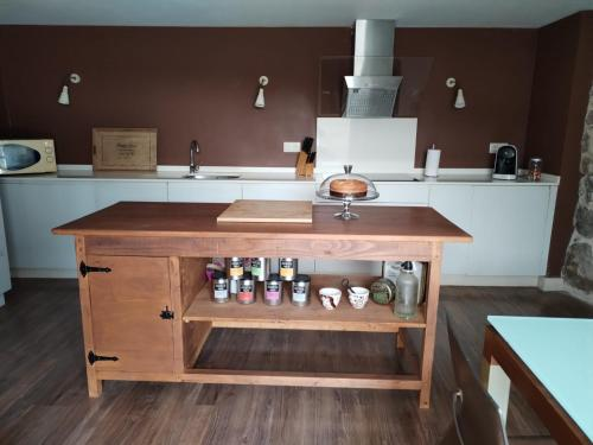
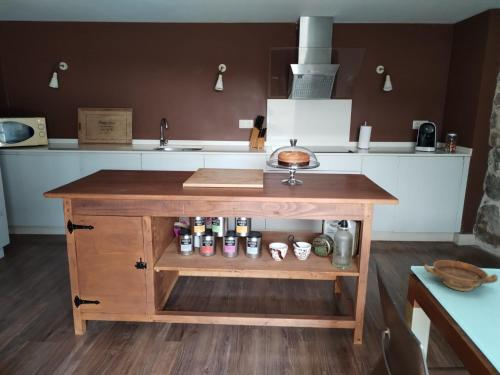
+ bowl (458, 277)
